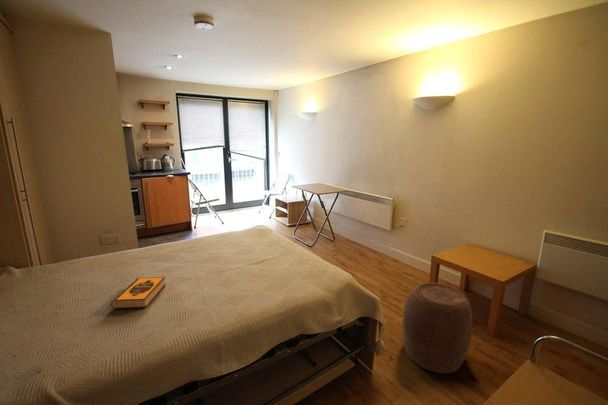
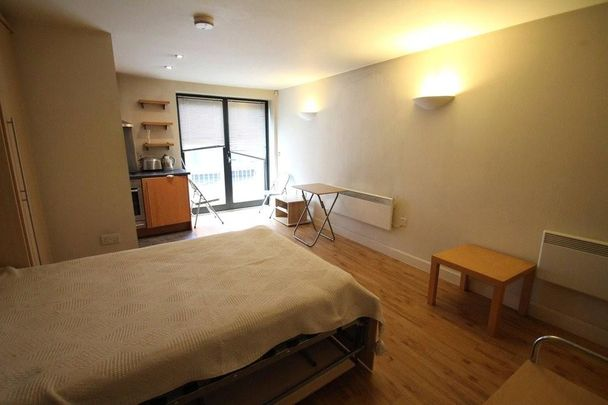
- hardback book (140, 291)
- stool (435, 323)
